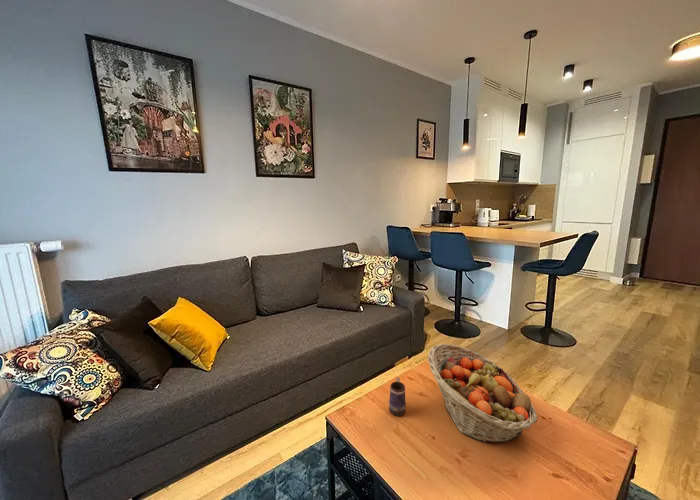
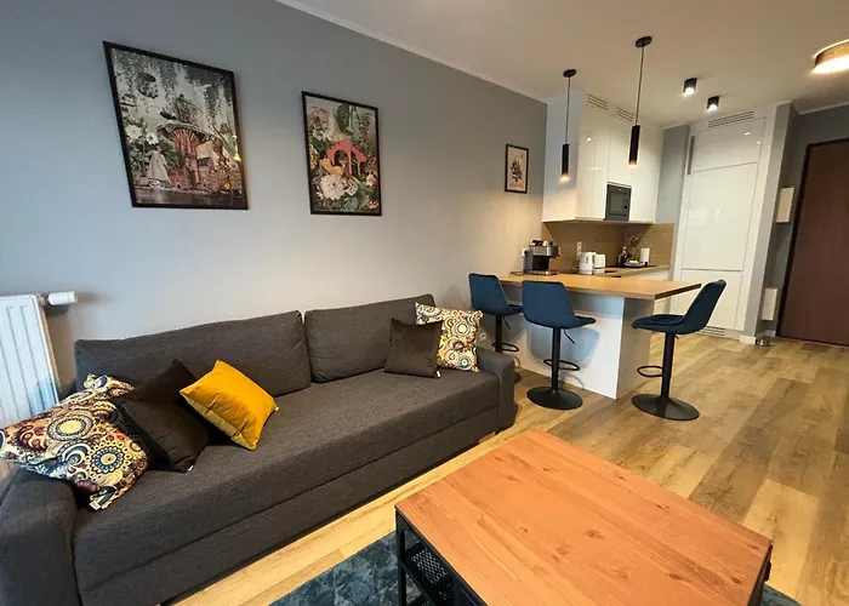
- mug (397, 395)
- fruit basket (476, 387)
